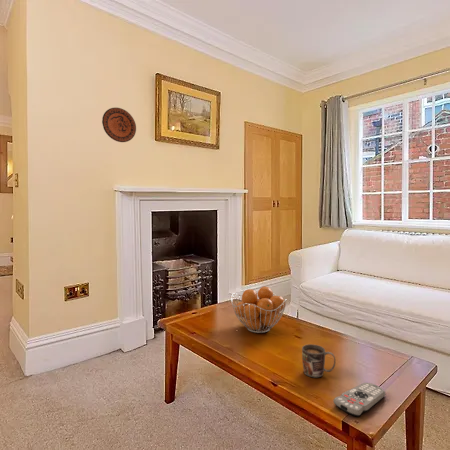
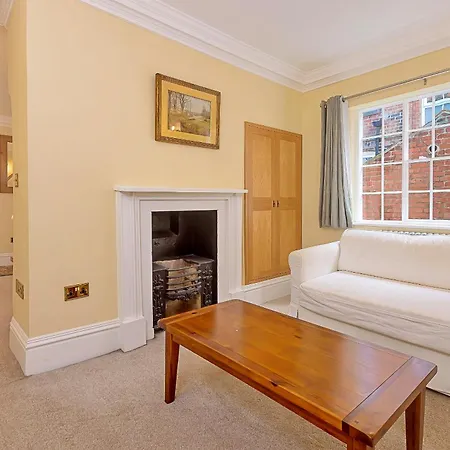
- remote control (361, 397)
- decorative plate (119, 125)
- fruit basket (258, 308)
- mug (318, 361)
